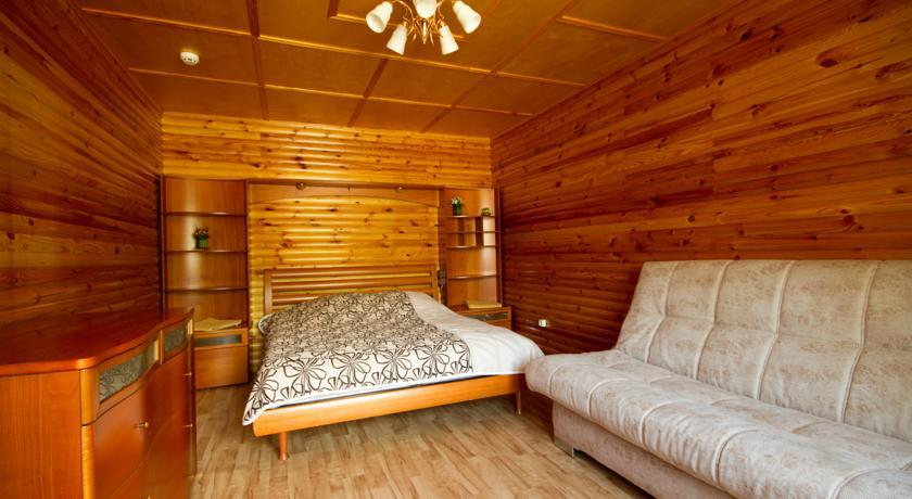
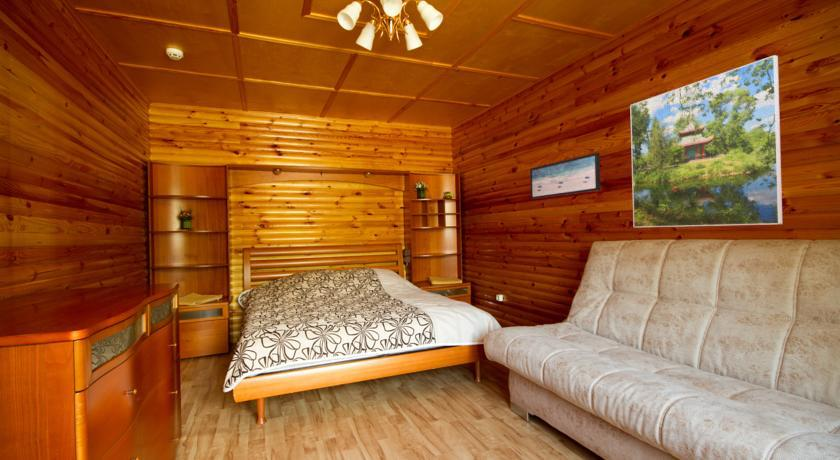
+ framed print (694, 155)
+ wall art (561, 178)
